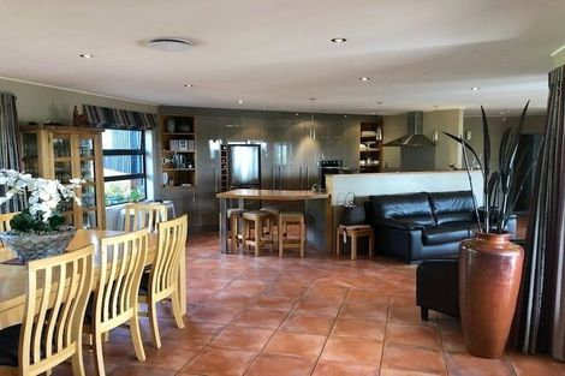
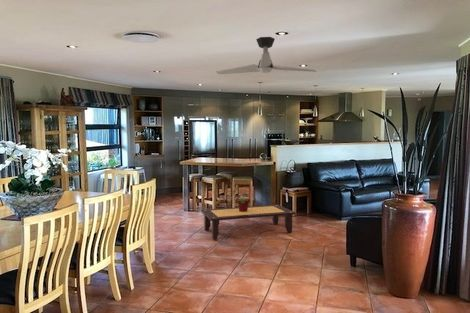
+ potted plant (239, 198)
+ ceiling fan (265, 52)
+ coffee table (247, 217)
